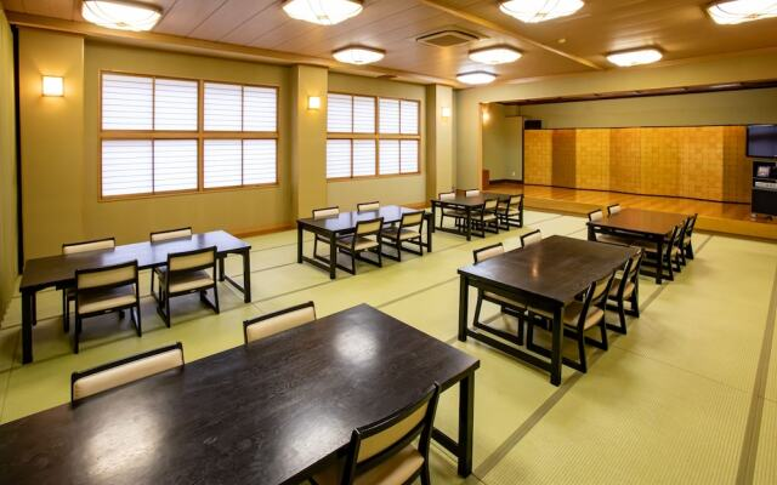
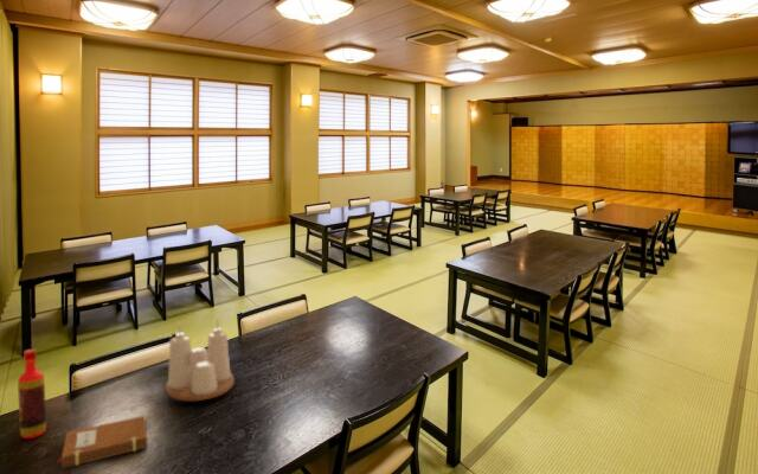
+ bottle (31, 392)
+ notebook (104, 440)
+ condiment set (199, 352)
